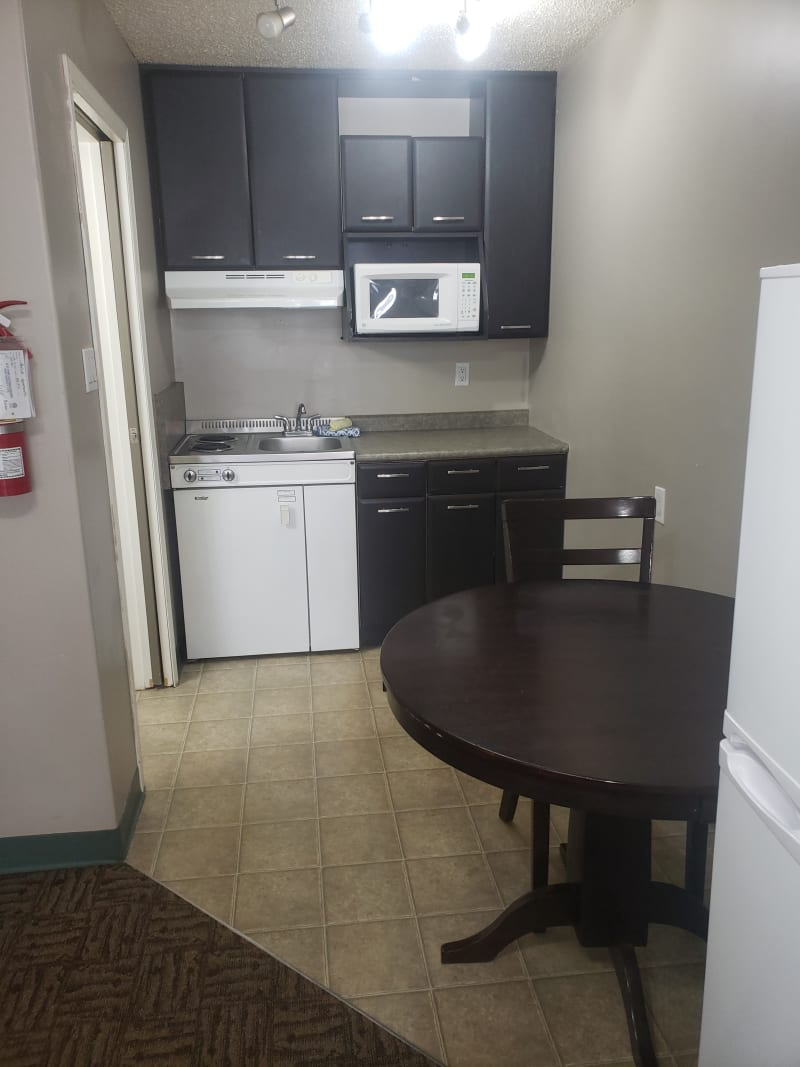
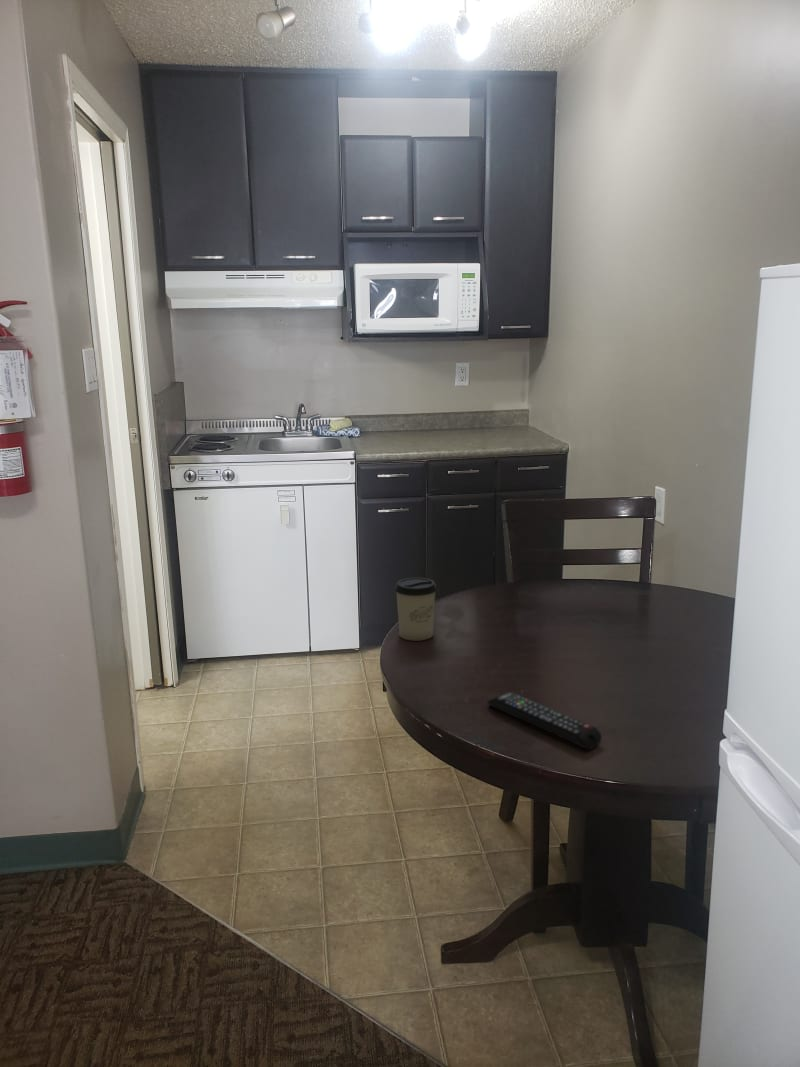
+ remote control (541, 717)
+ cup (416, 608)
